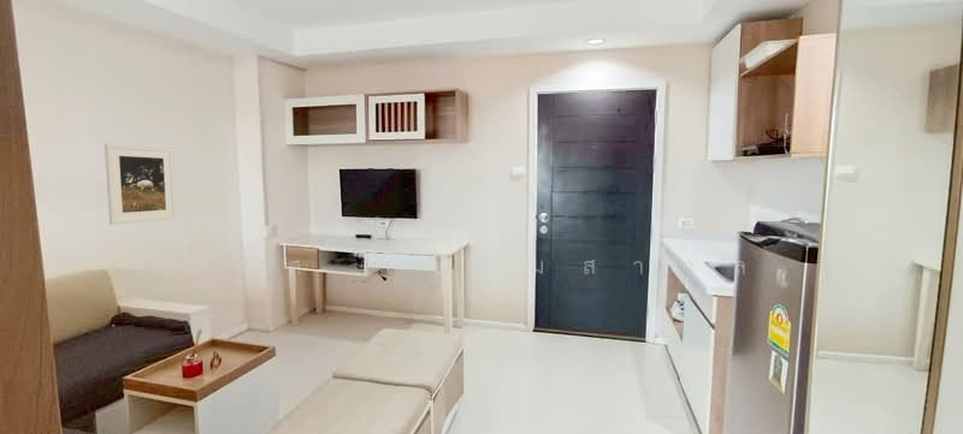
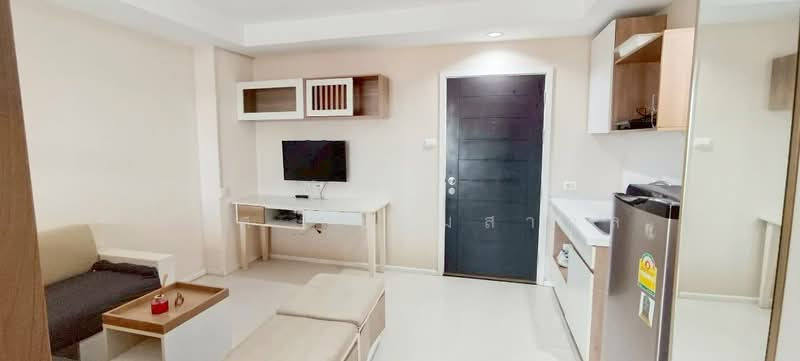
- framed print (142, 184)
